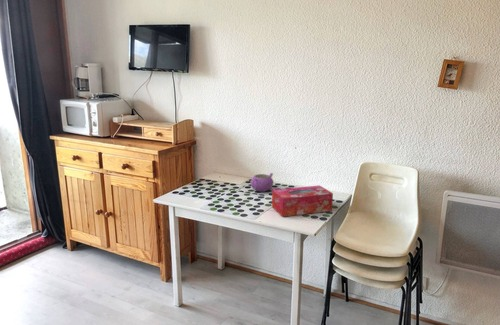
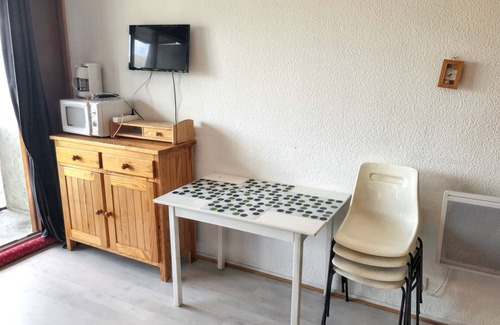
- teapot (262, 182)
- tissue box (301, 200)
